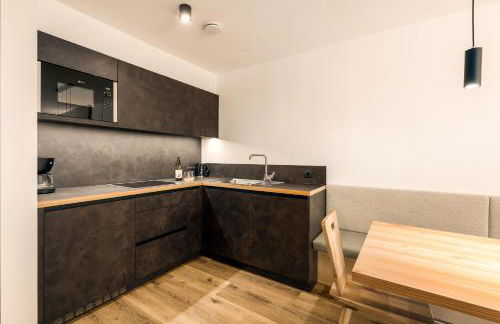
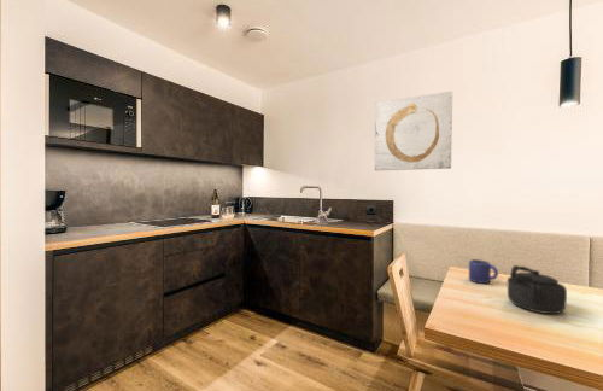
+ mug (482, 272)
+ wall art (411, 133)
+ kettle (534, 290)
